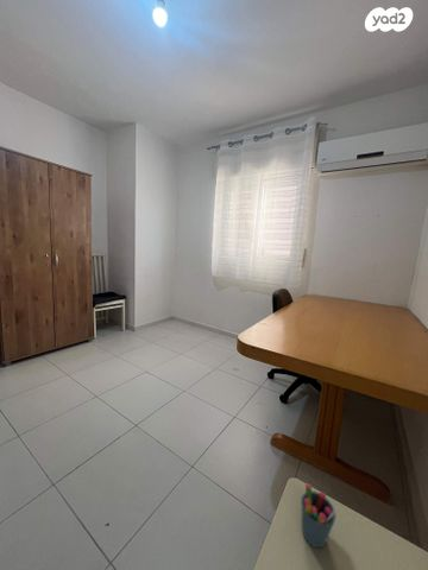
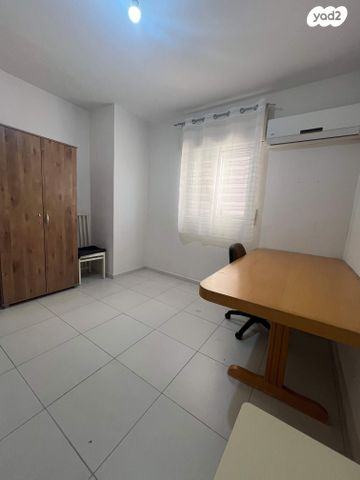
- pen holder (316, 513)
